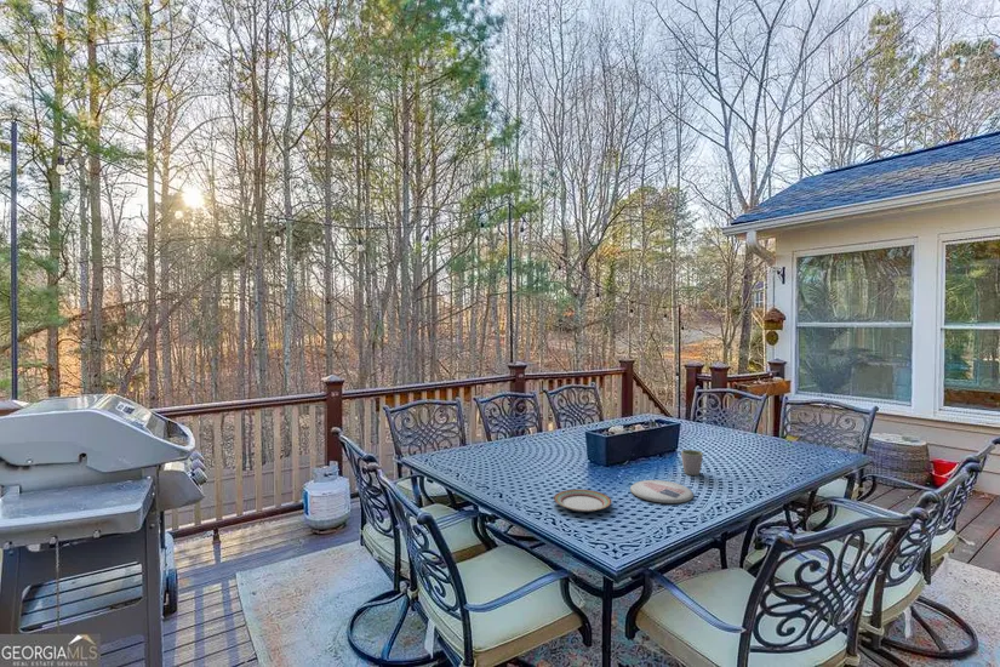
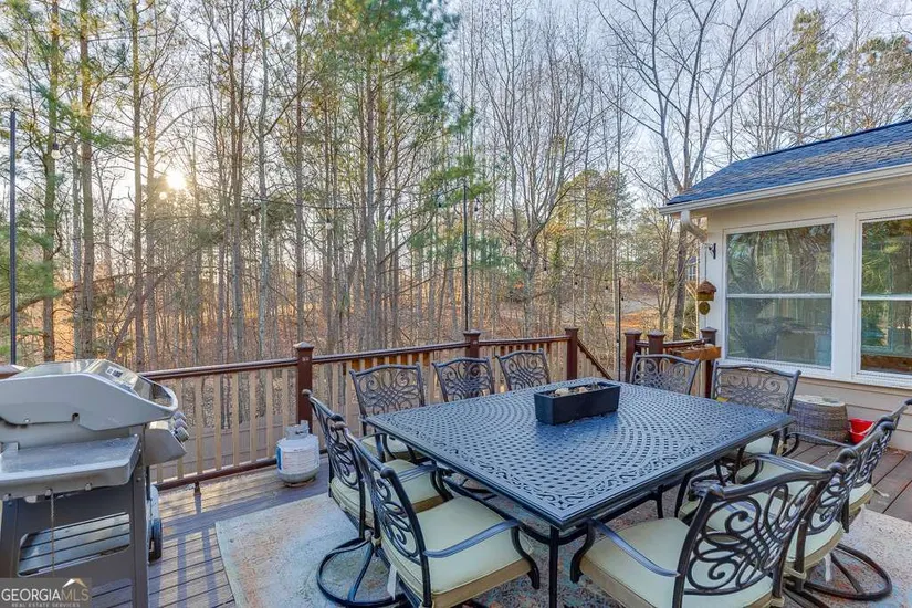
- plate (661, 490)
- mug (691, 461)
- plate (582, 501)
